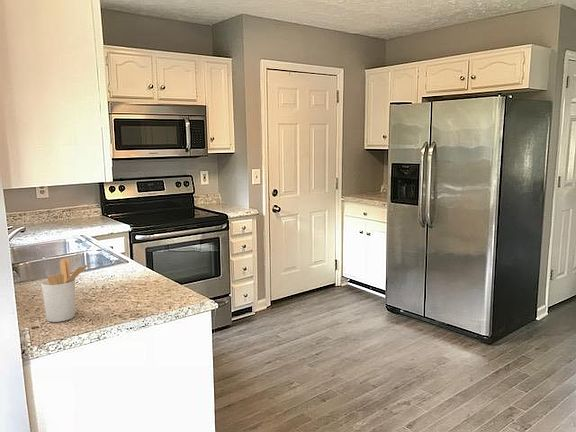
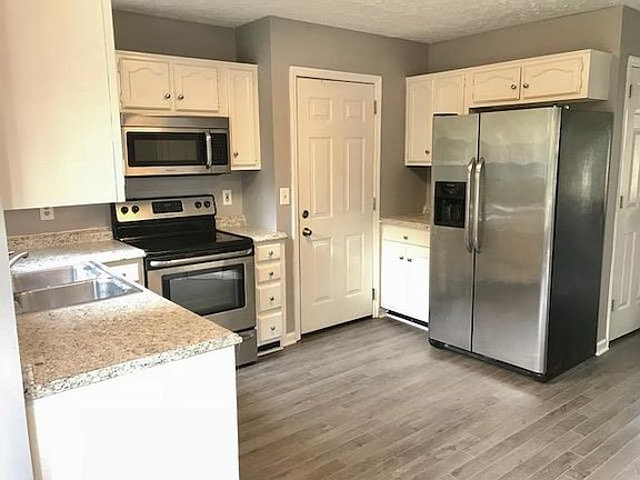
- utensil holder (67, 289)
